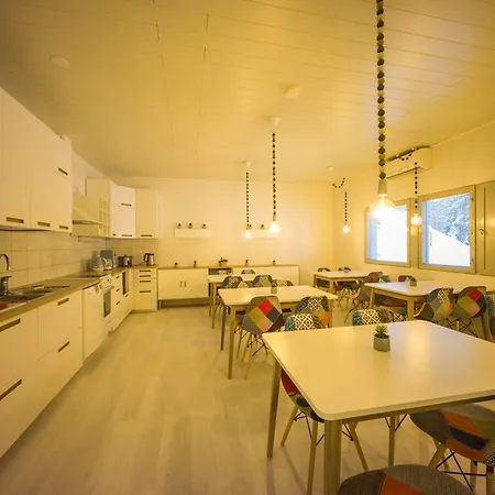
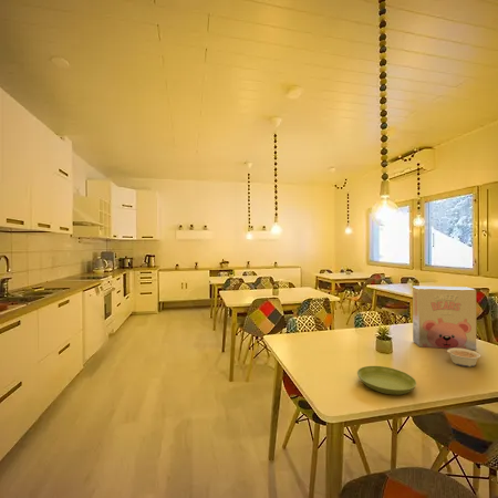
+ legume (463, 356)
+ cereal box (443, 317)
+ saucer (385, 380)
